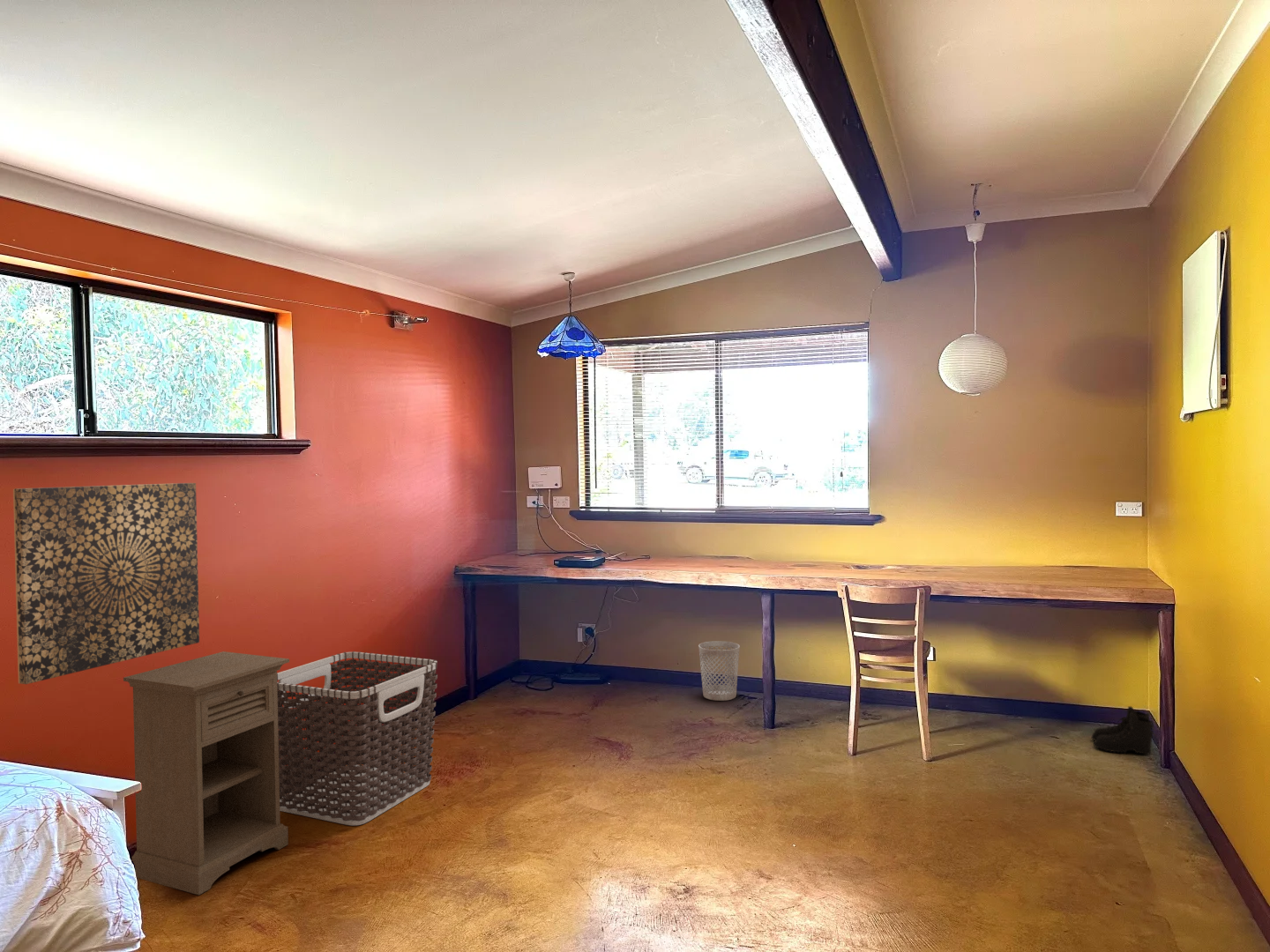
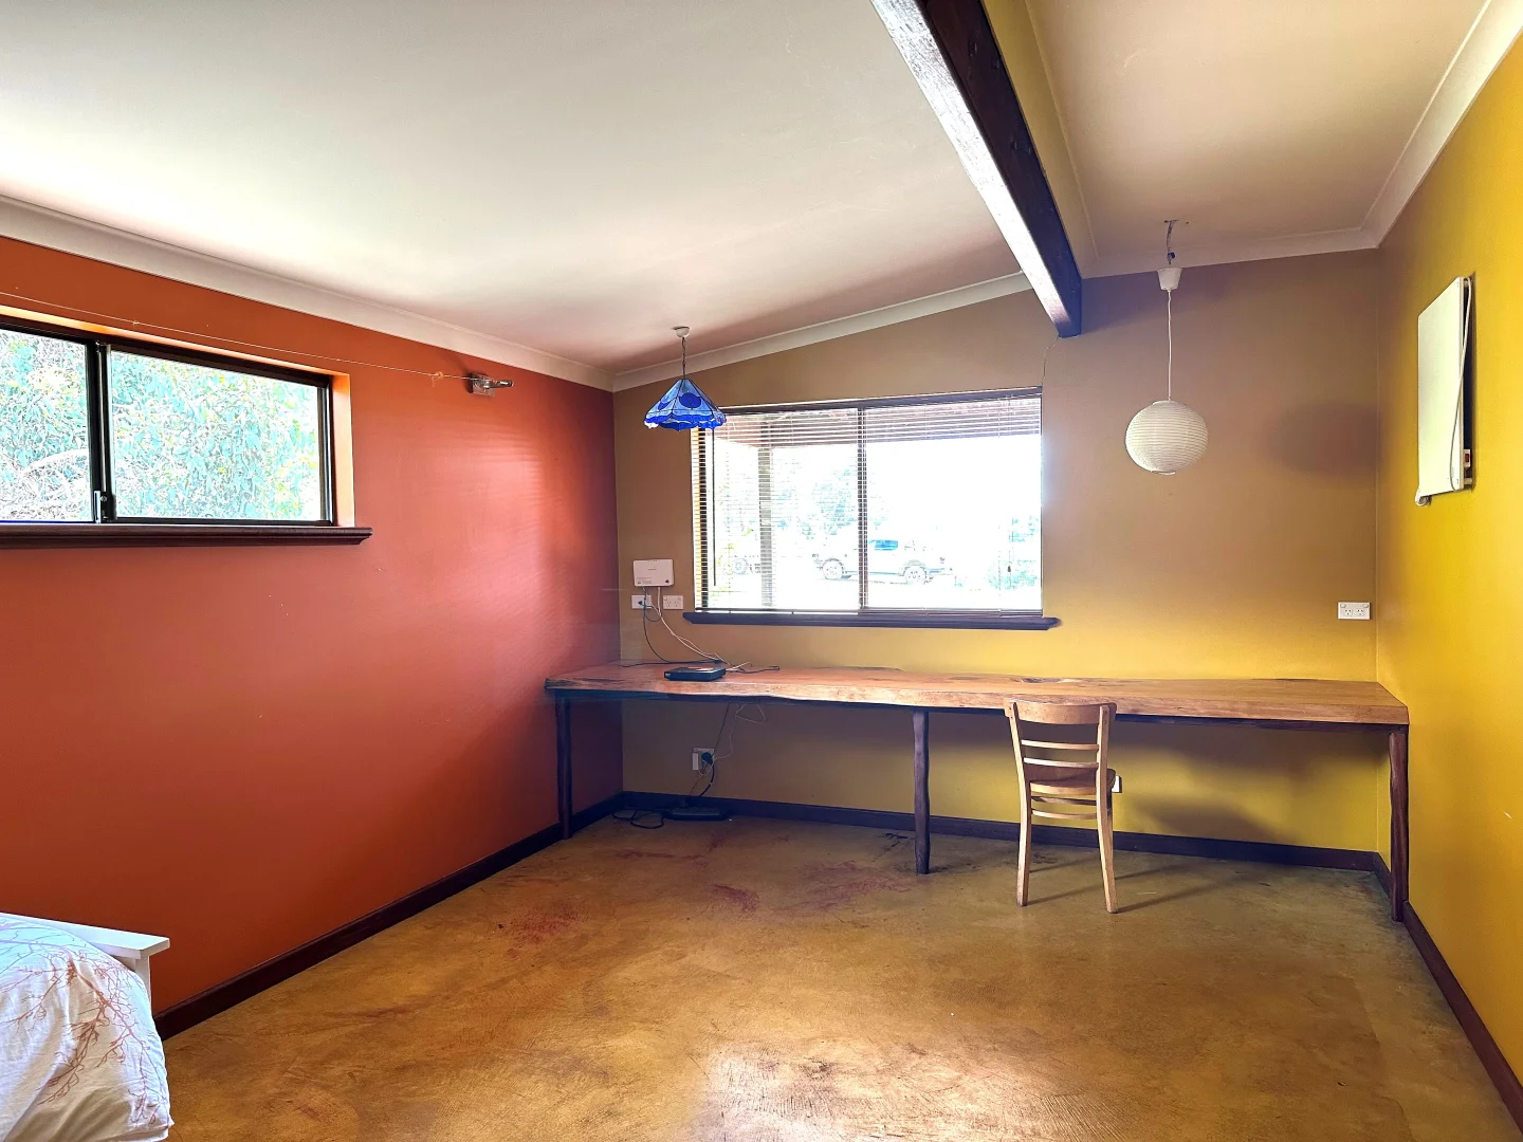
- clothes hamper (353, 732)
- wastebasket (719, 670)
- boots (1122, 727)
- nightstand (212, 763)
- wall art (116, 573)
